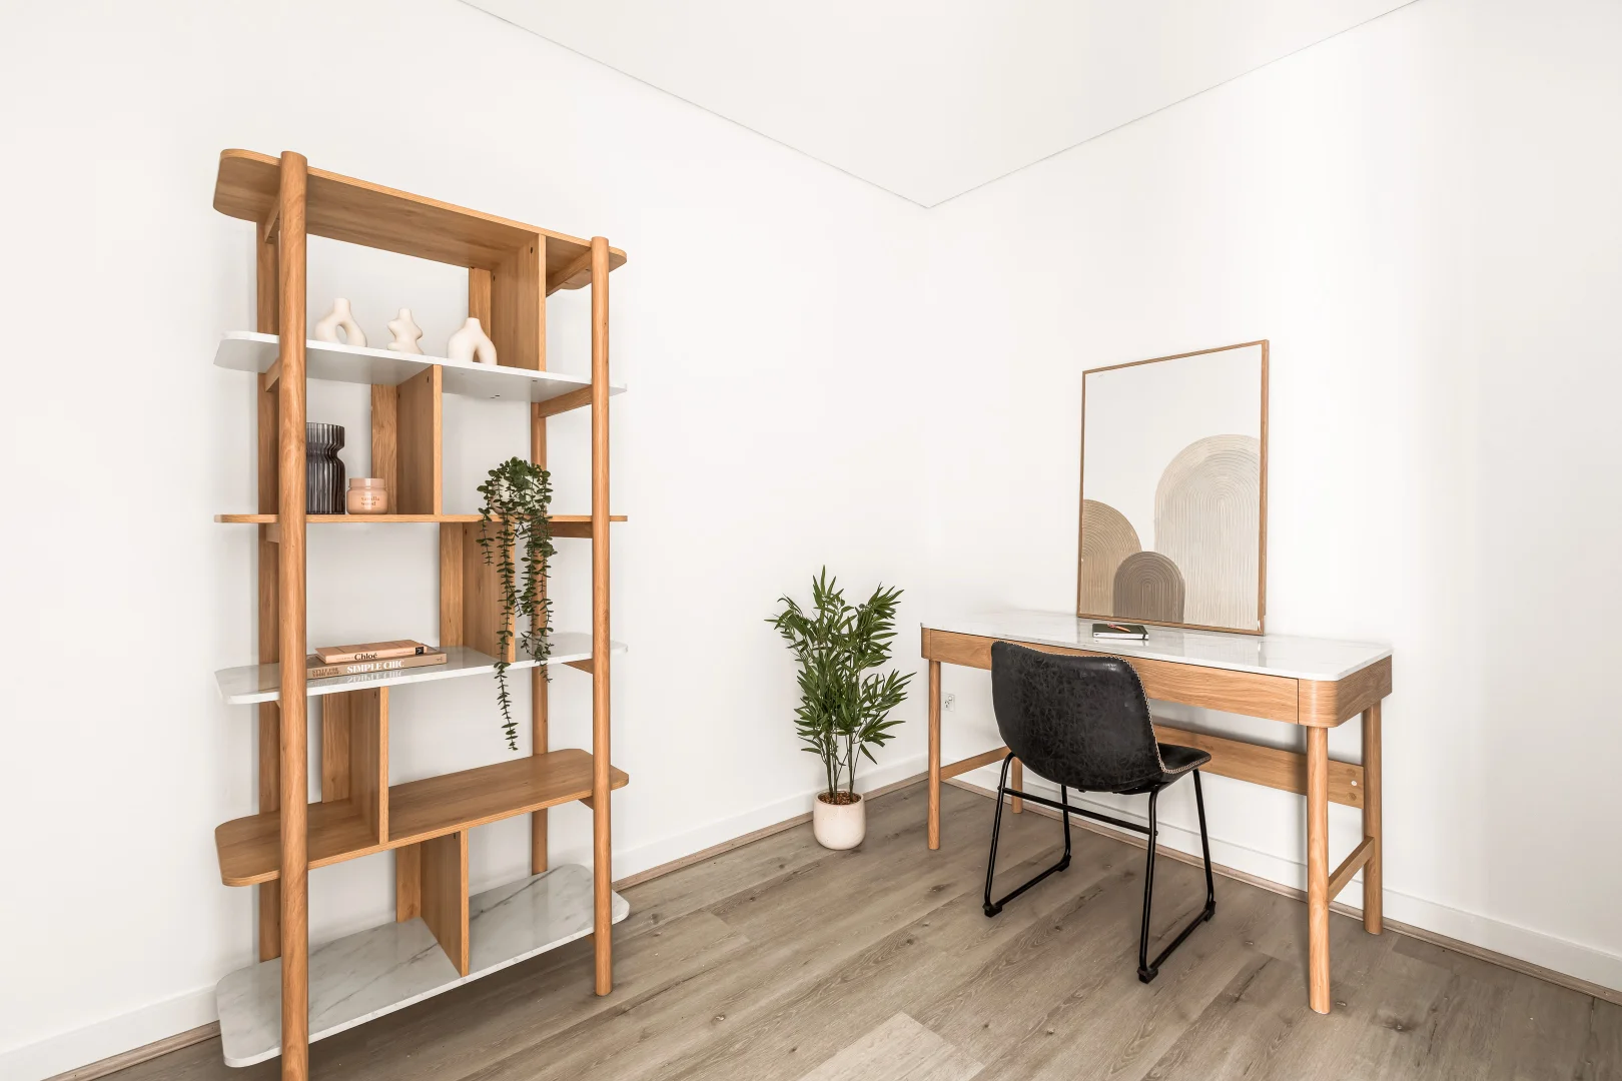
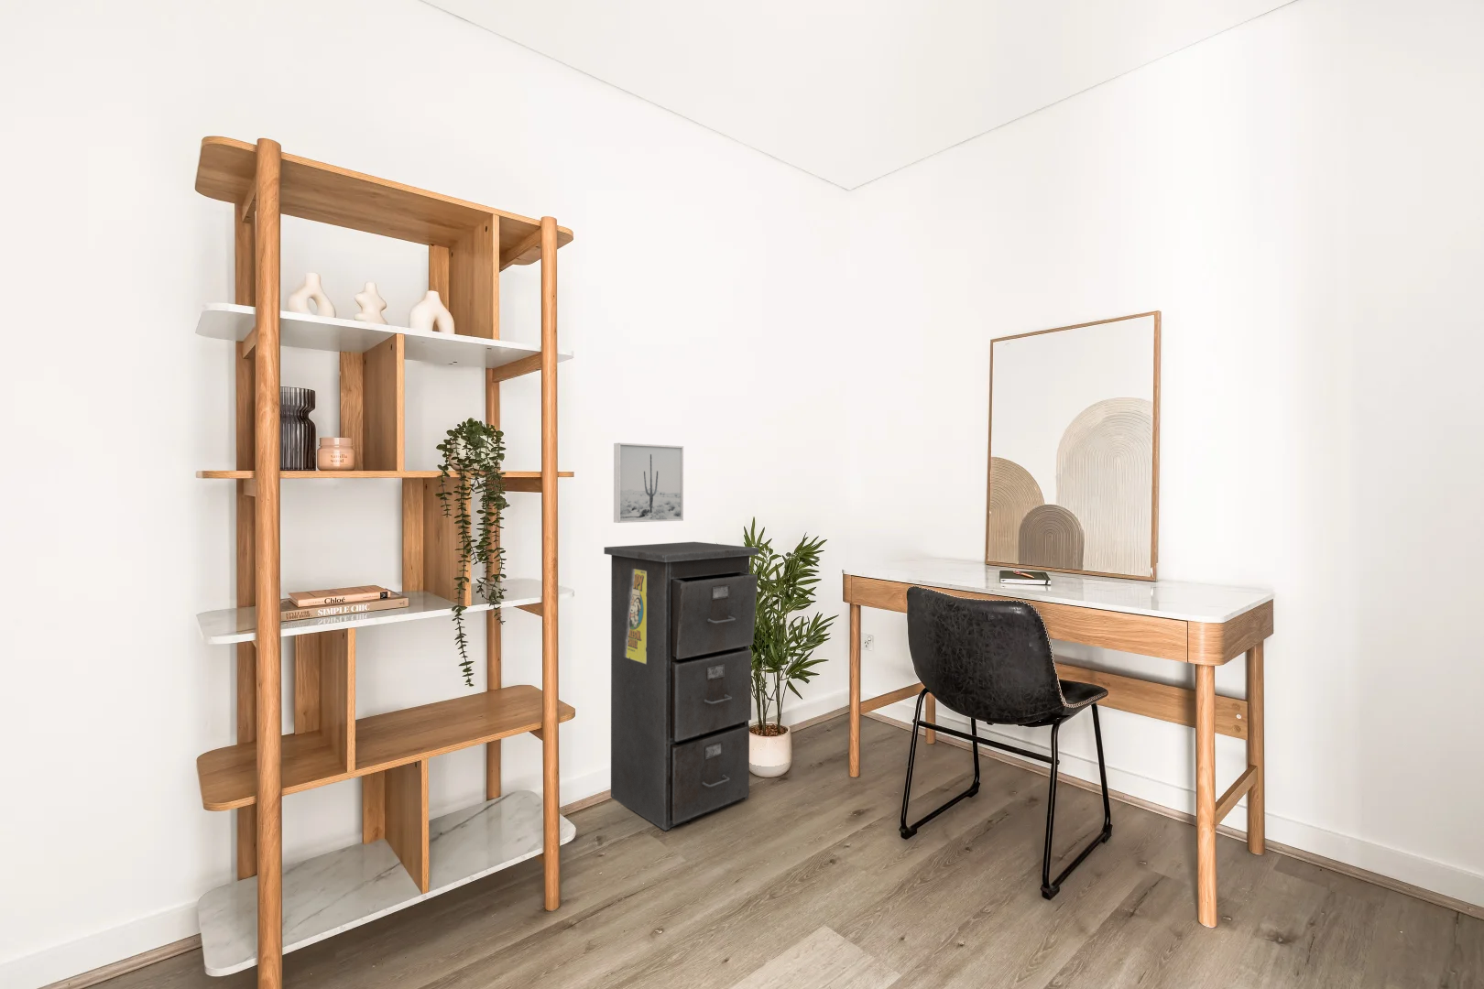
+ filing cabinet (686, 674)
+ wall art (649, 482)
